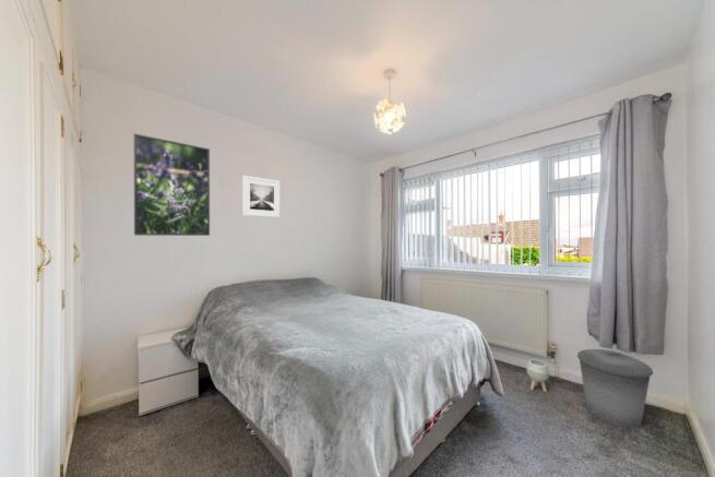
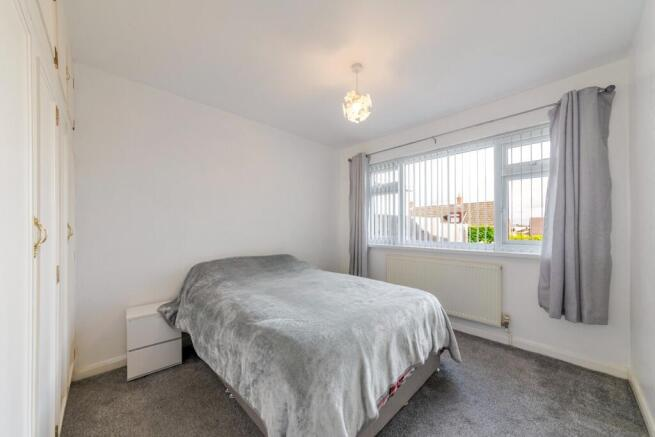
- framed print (175, 188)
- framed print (262, 196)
- planter (537, 375)
- trash can (612, 382)
